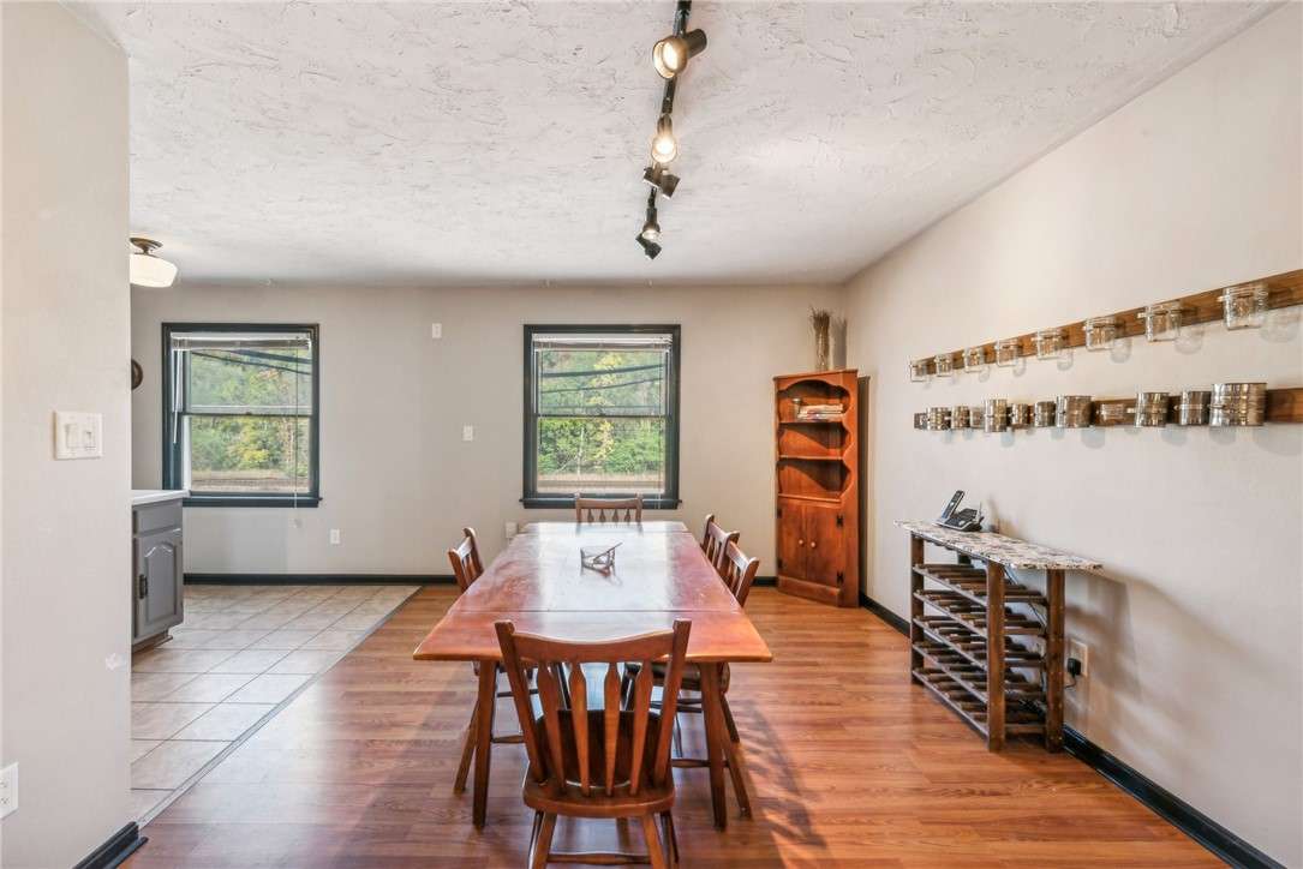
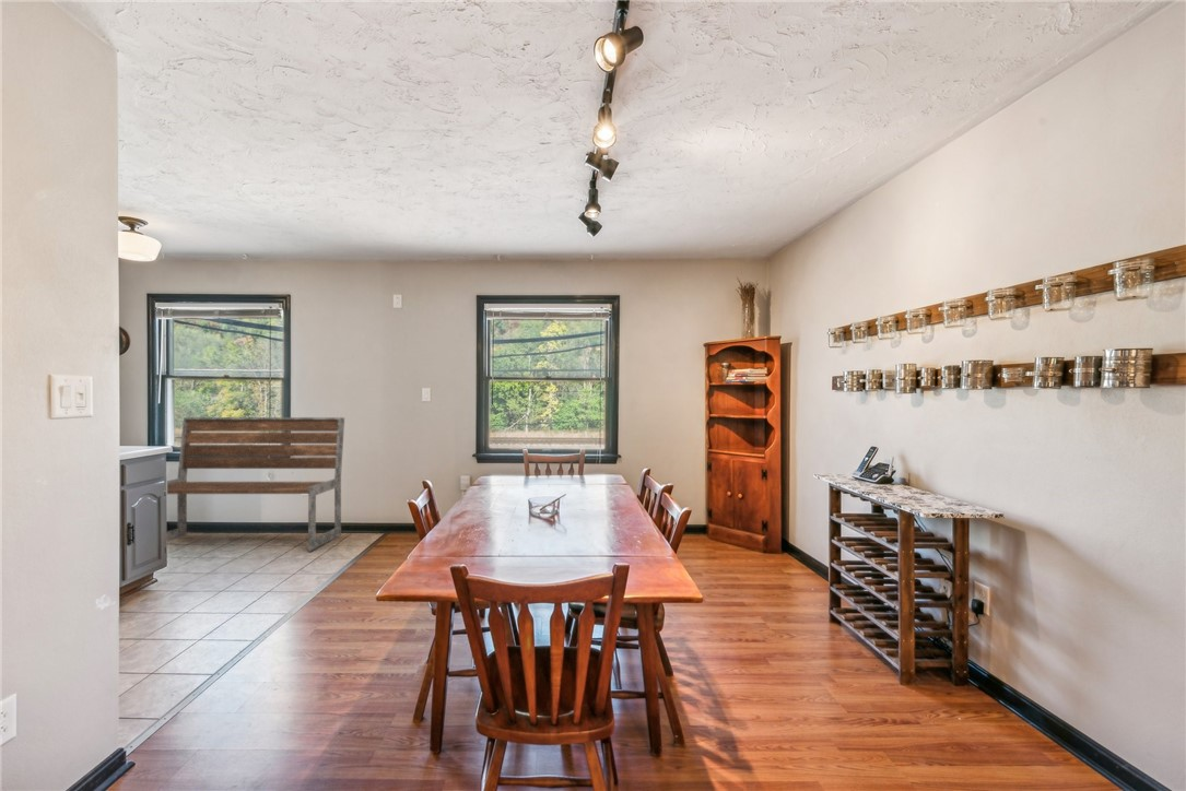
+ bench (246, 482)
